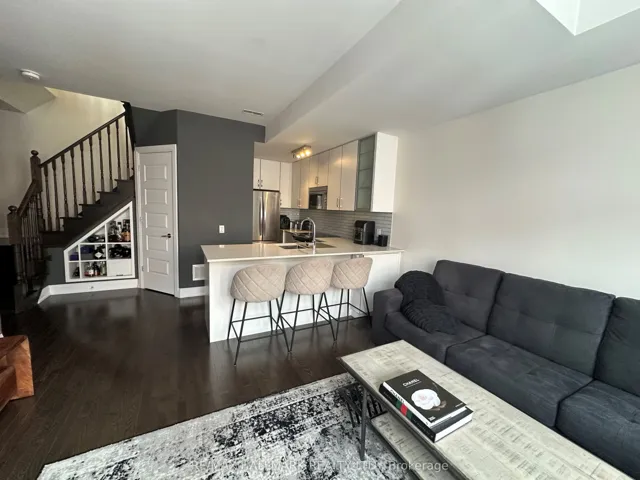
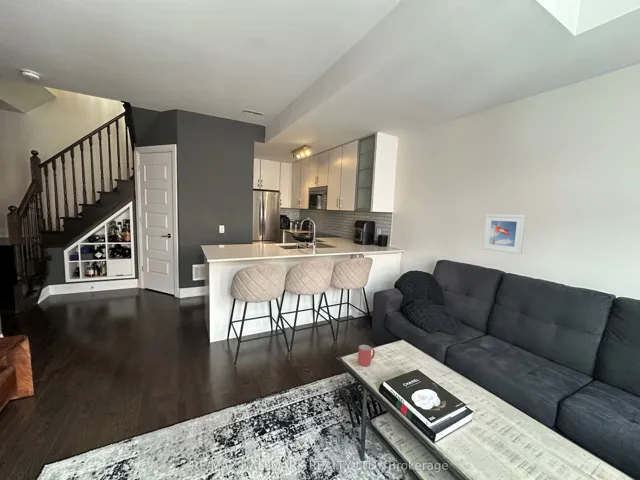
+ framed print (502, 233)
+ mug (366, 354)
